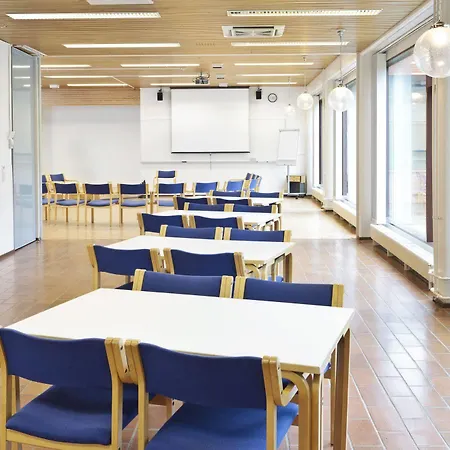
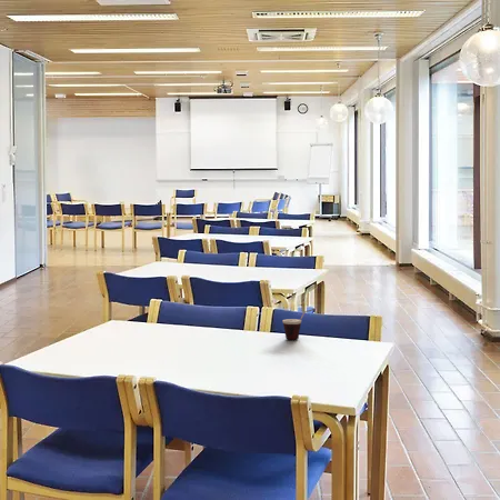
+ cup (299, 323)
